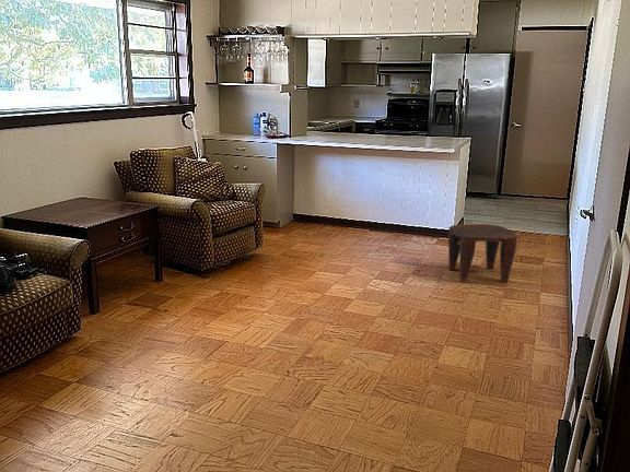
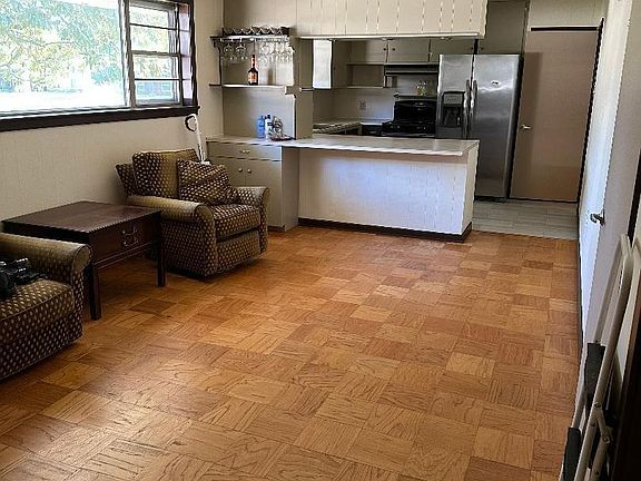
- stool (486, 252)
